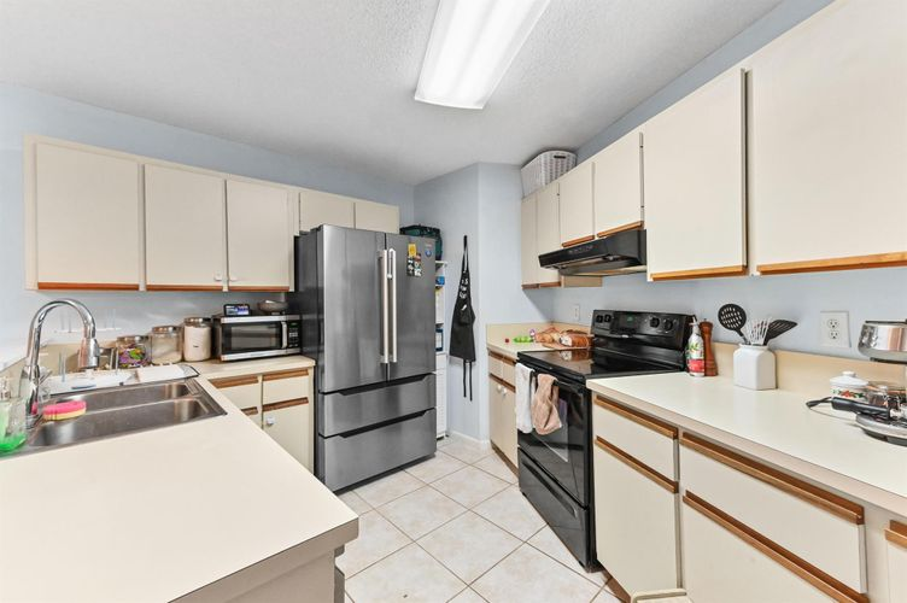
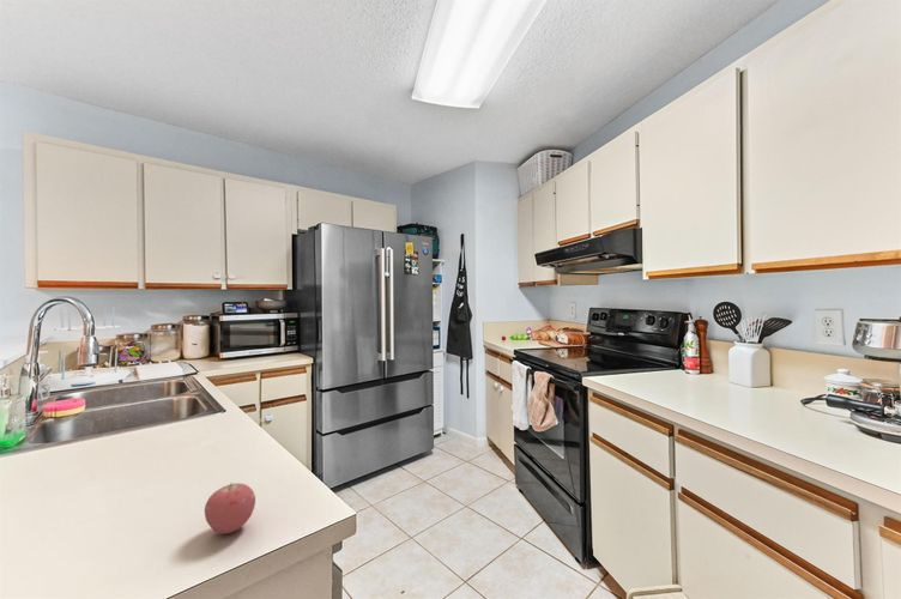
+ apple (230, 506)
